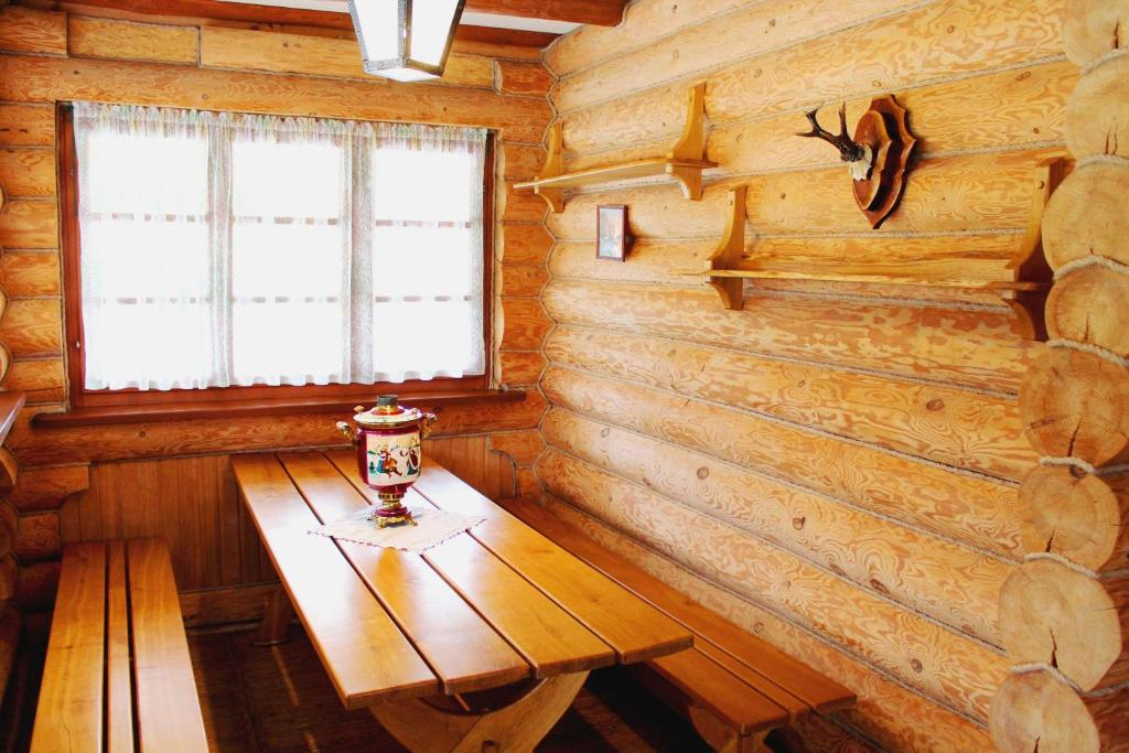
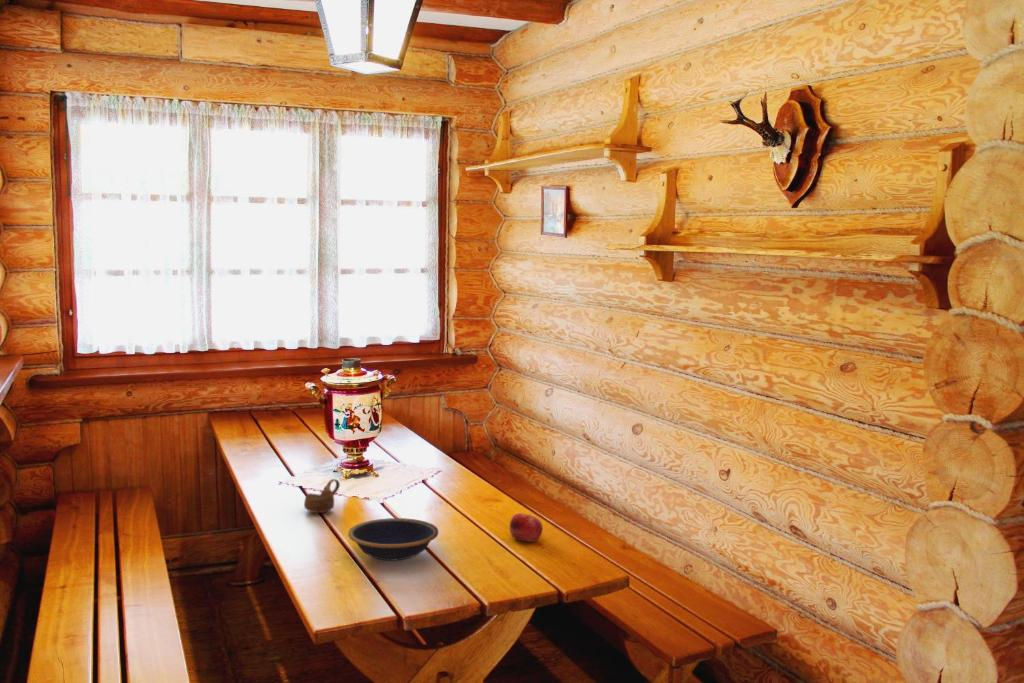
+ fruit (524, 526)
+ cup (323, 496)
+ bowl (393, 543)
